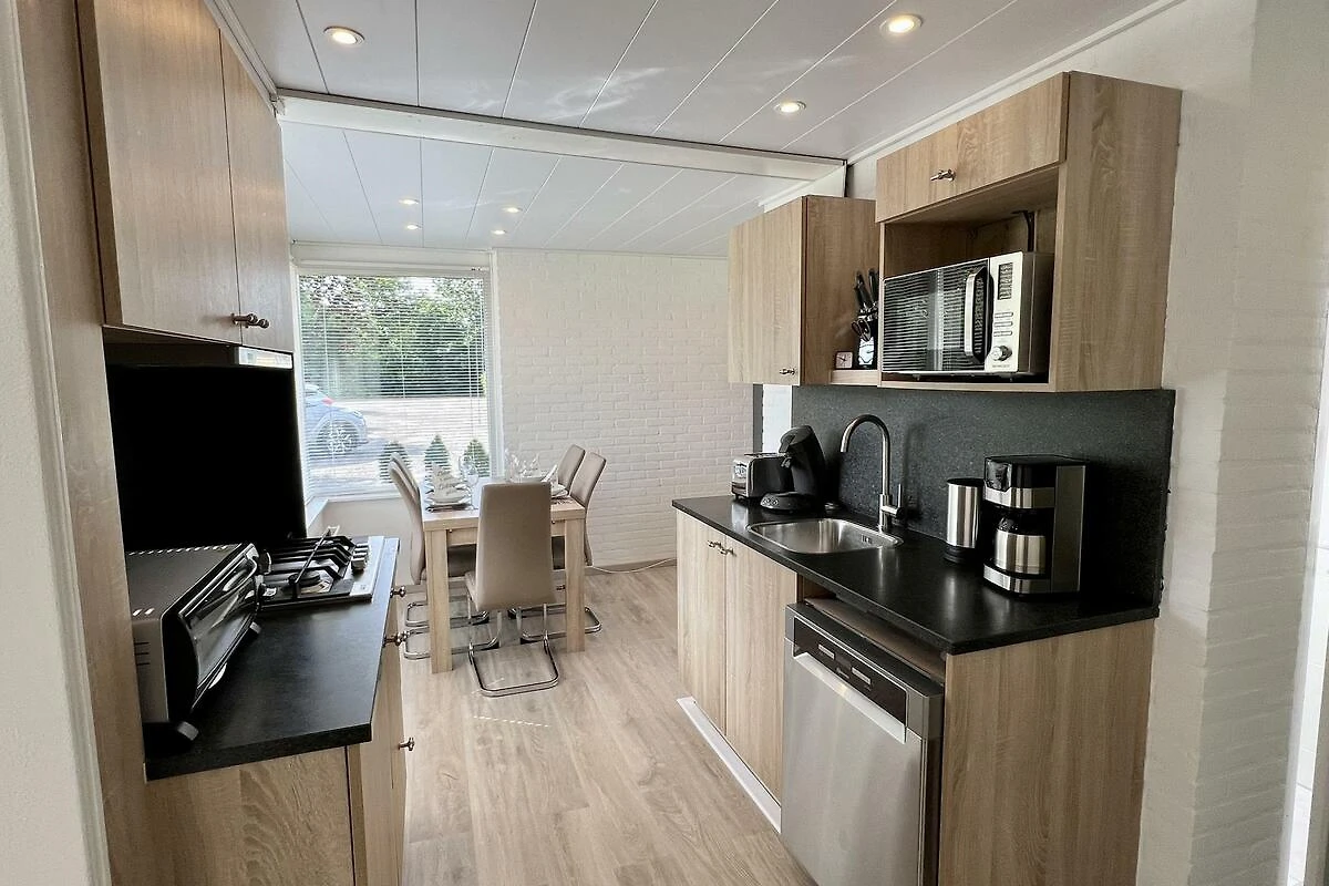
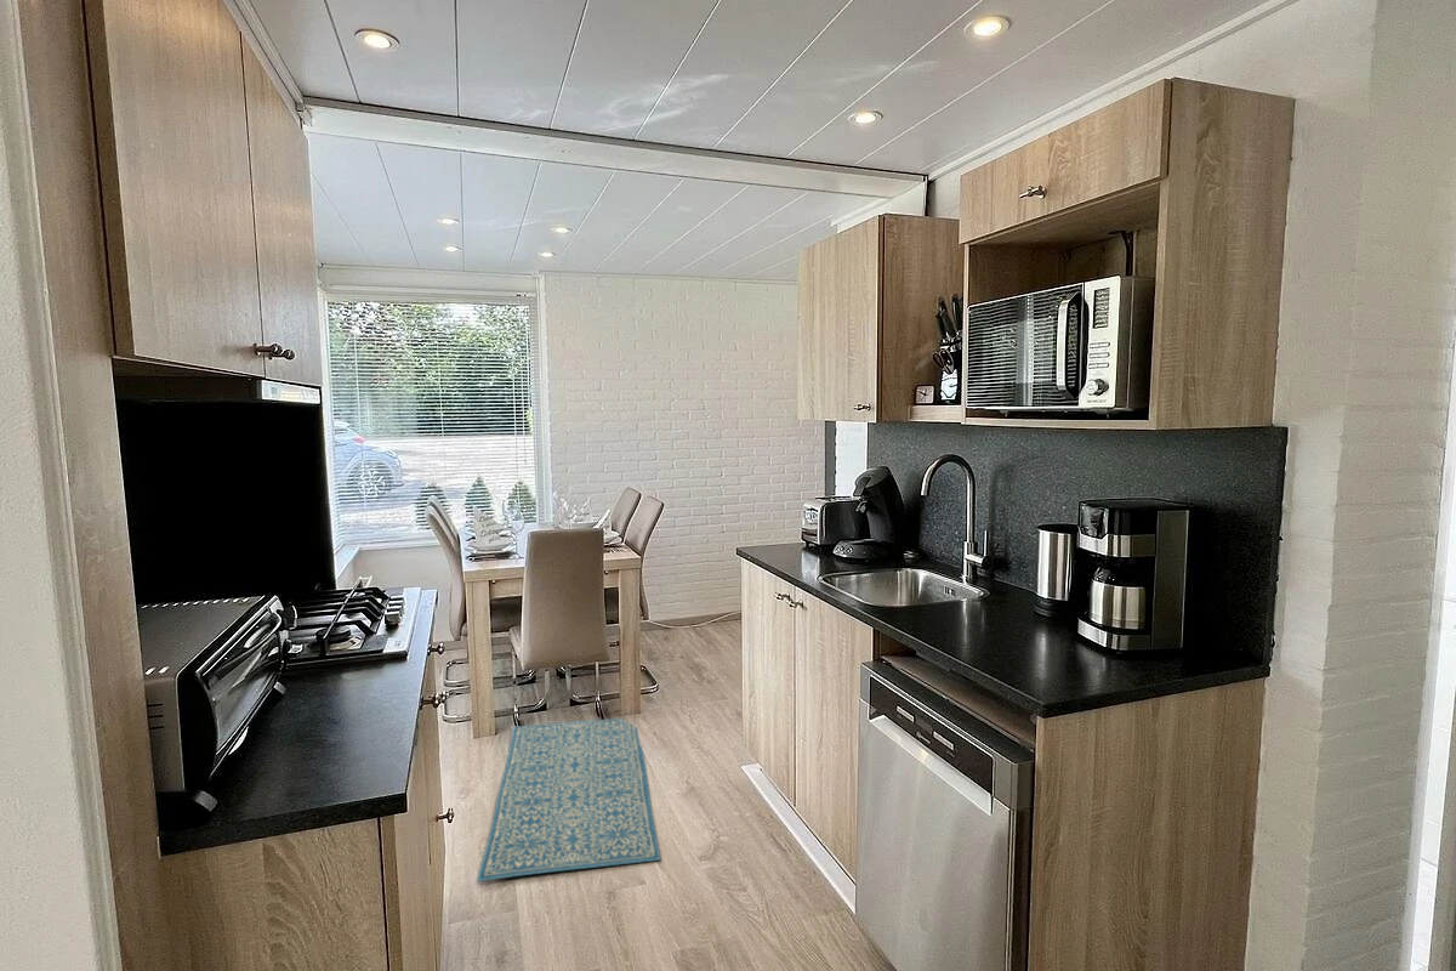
+ rug (574, 780)
